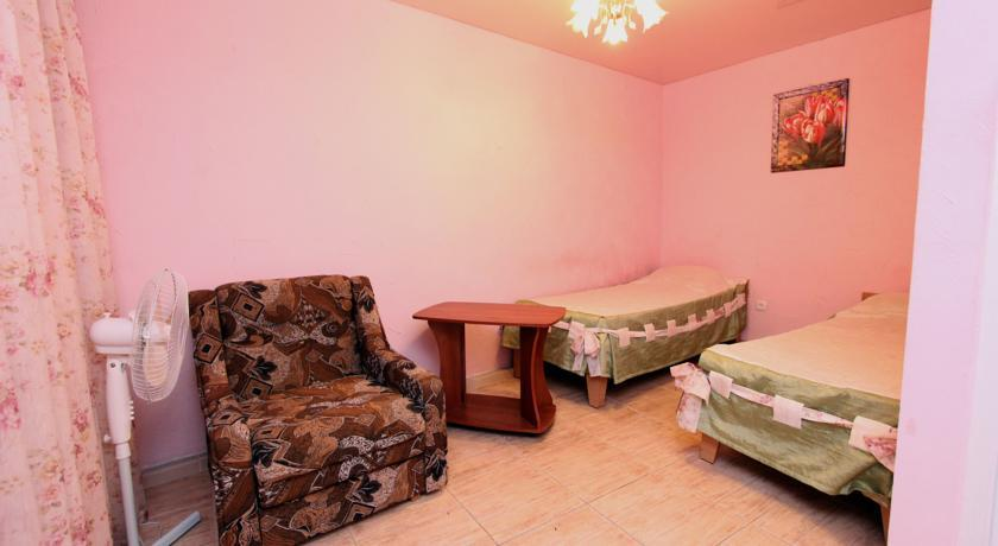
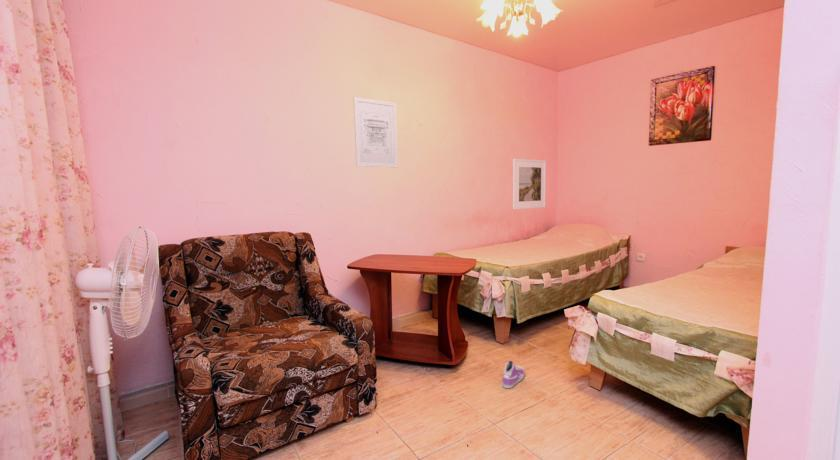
+ sneaker (514, 369)
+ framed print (529, 184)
+ wall art (376, 133)
